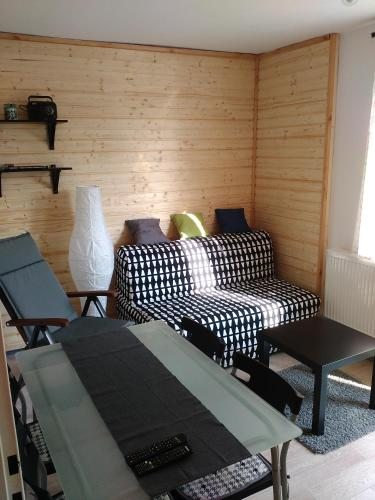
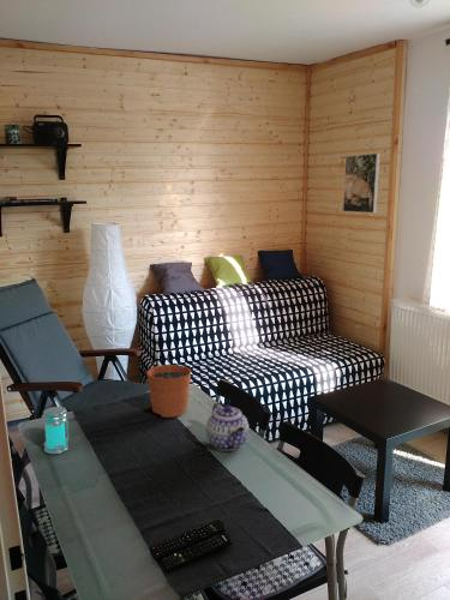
+ plant pot (169, 380)
+ jar (55, 428)
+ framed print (360, 184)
+ teapot (227, 425)
